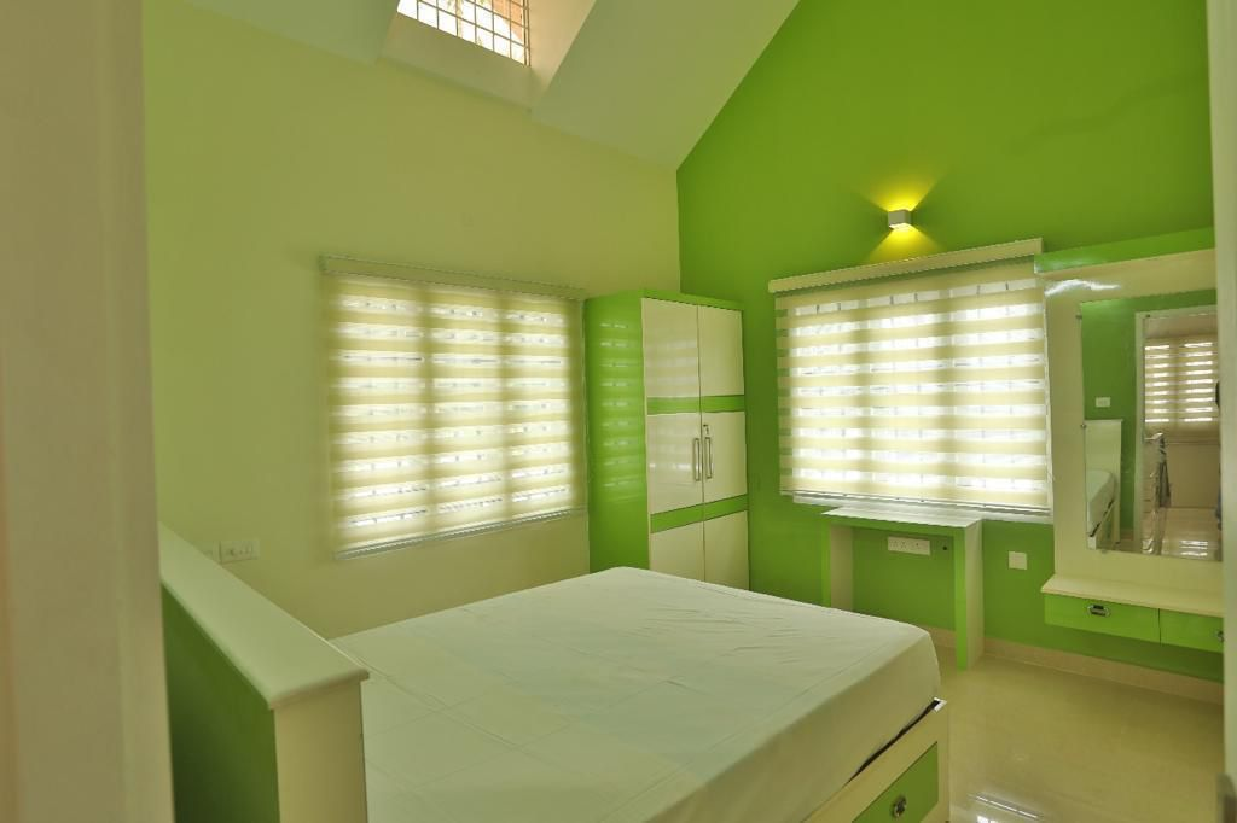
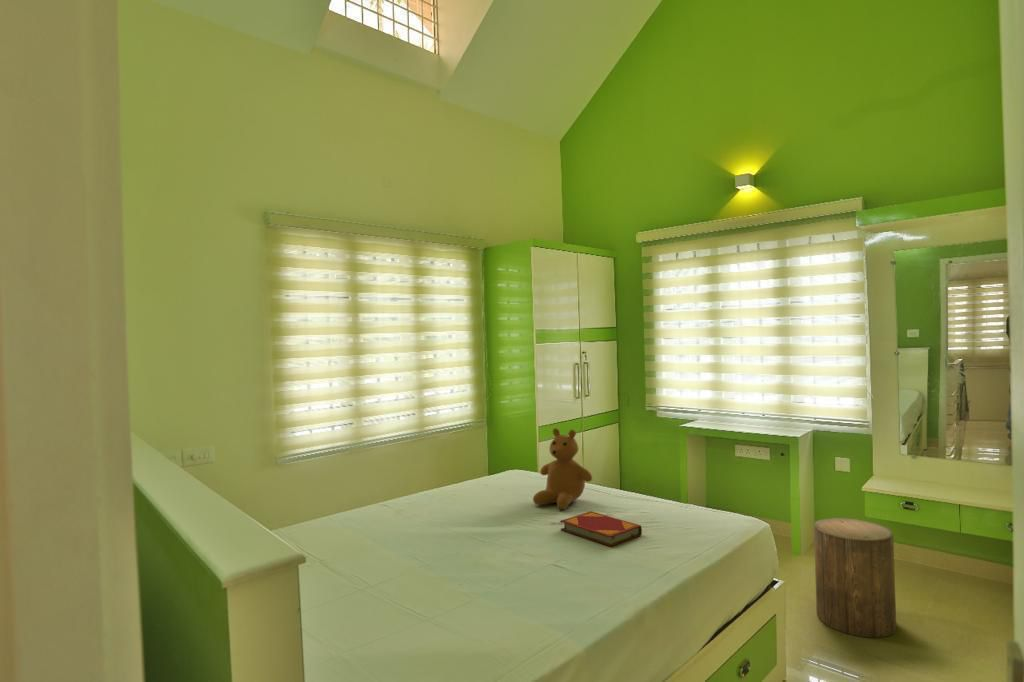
+ stool (854, 574)
+ teddy bear (559, 466)
+ hardback book (600, 527)
